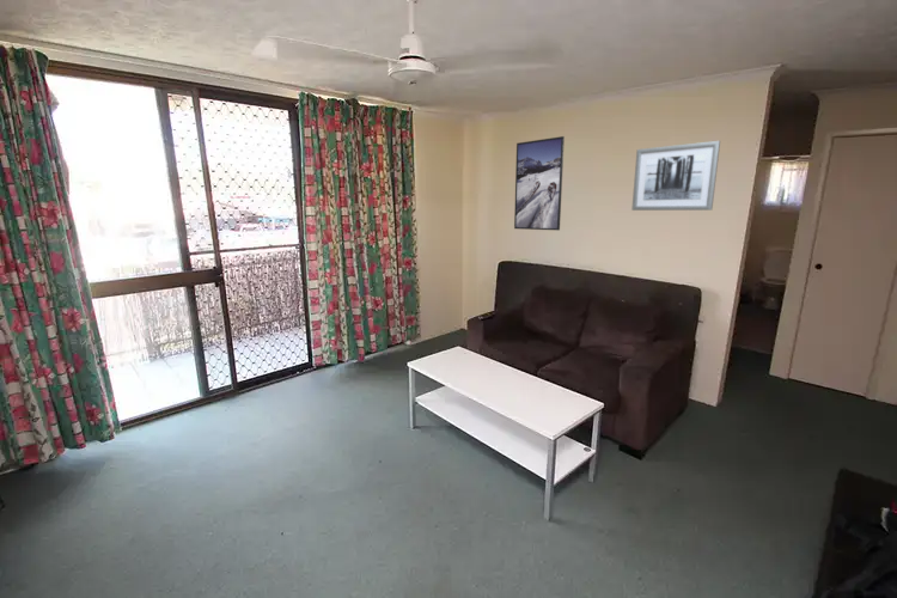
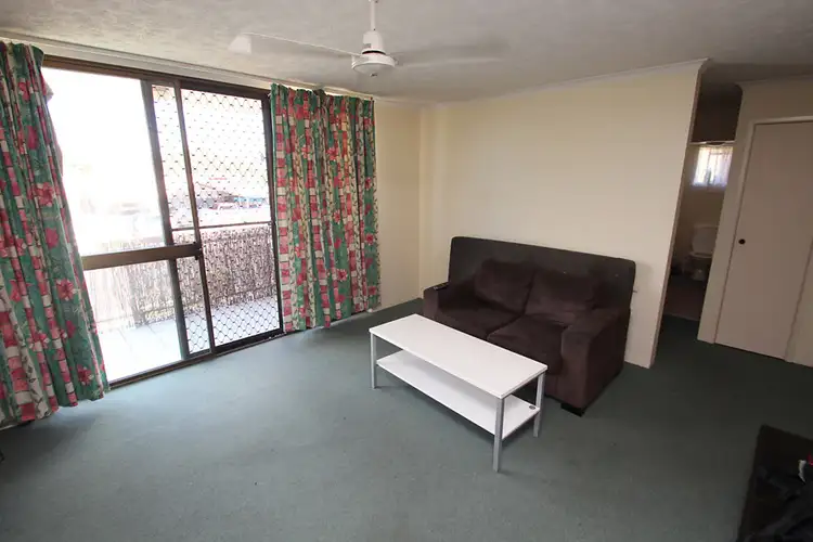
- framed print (537, 185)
- wall art (672, 178)
